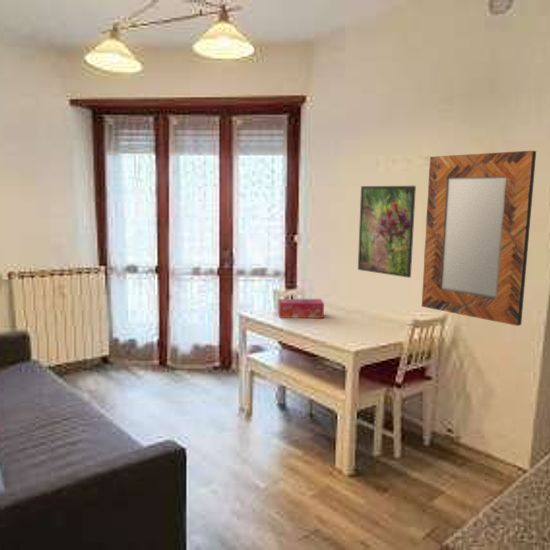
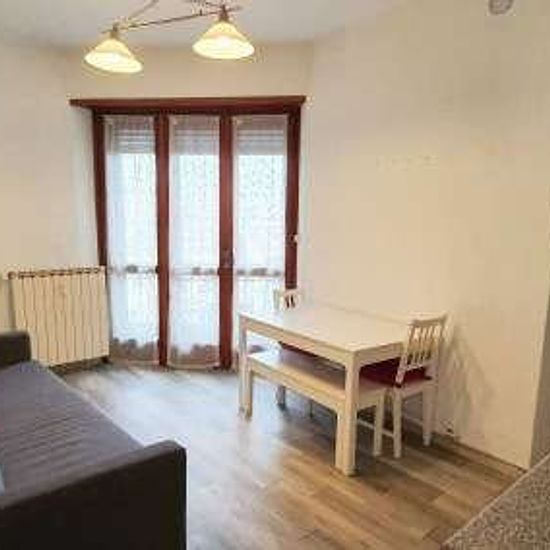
- home mirror (473, 236)
- tissue box (300, 308)
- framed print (385, 230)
